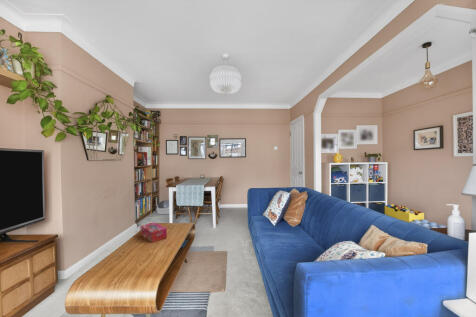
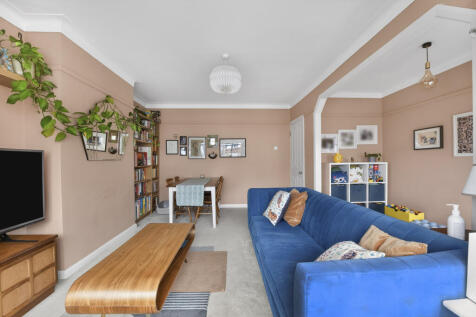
- tissue box (153, 231)
